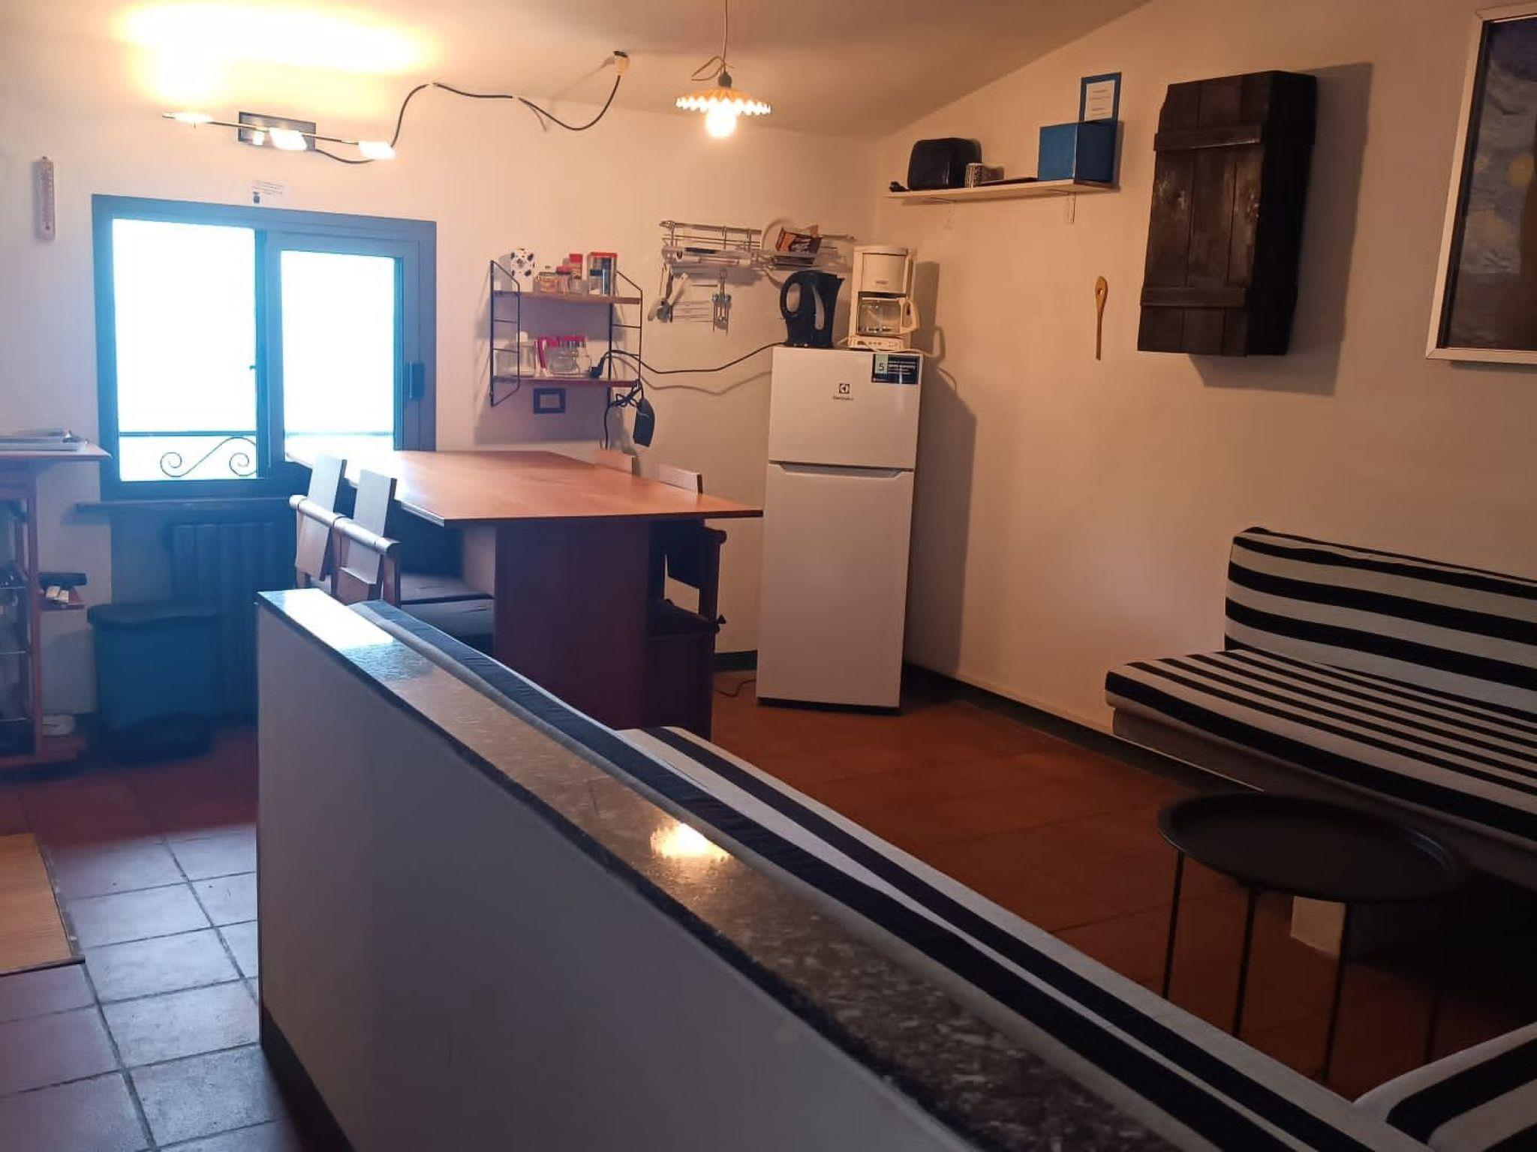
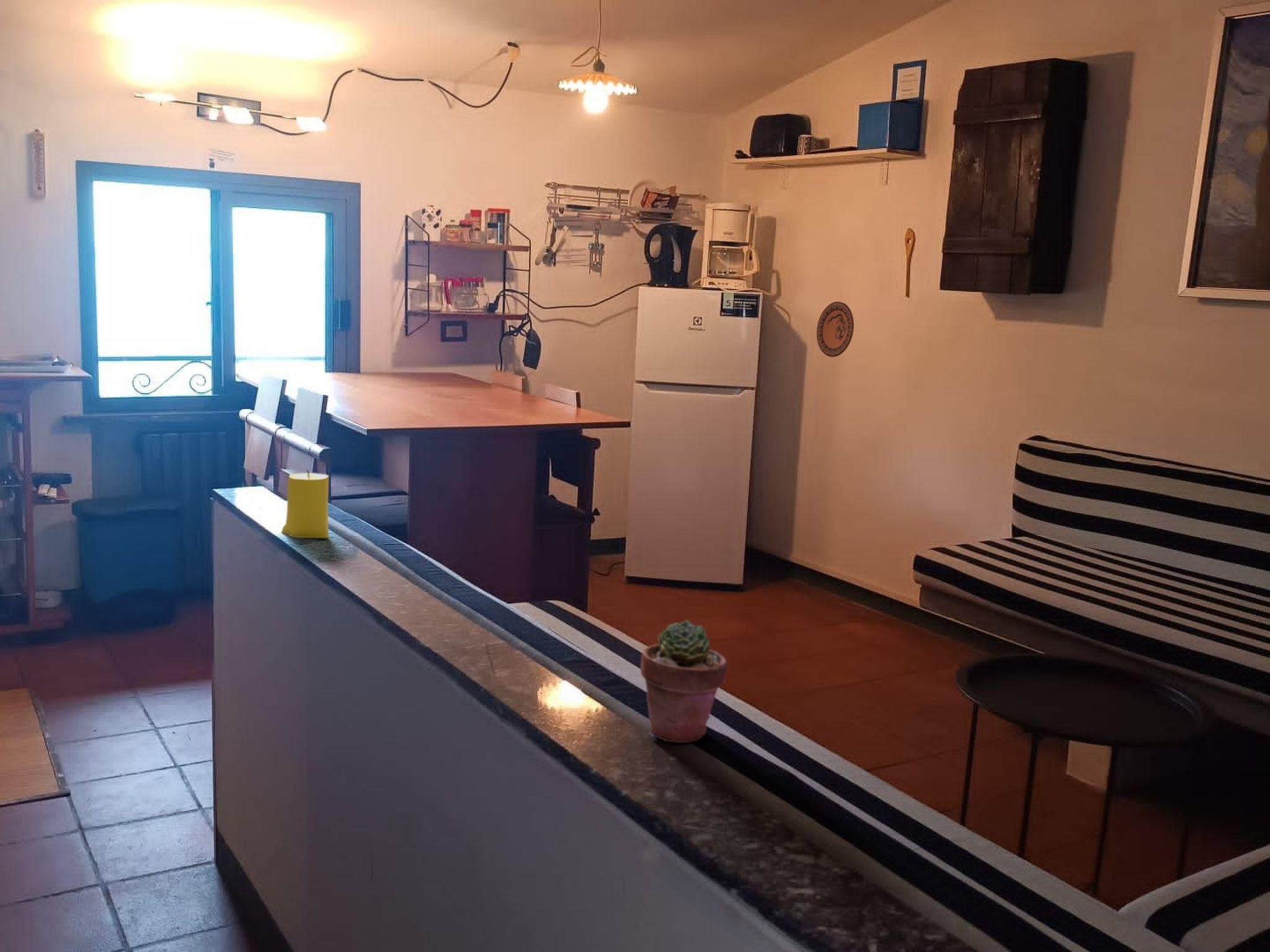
+ decorative plate (835, 329)
+ candle (311, 501)
+ potted succulent (682, 677)
